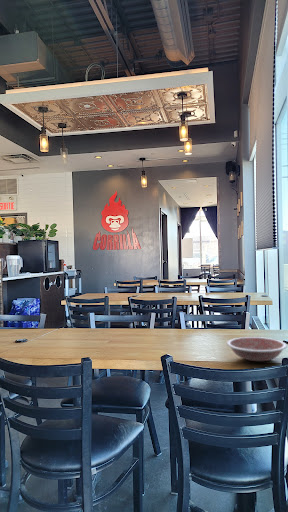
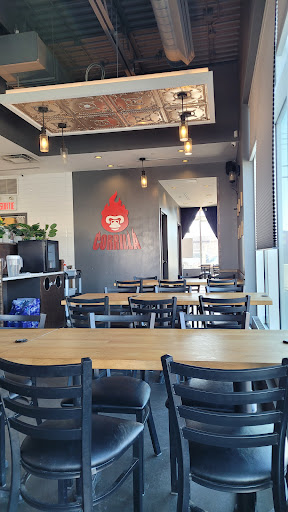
- bowl (256, 351)
